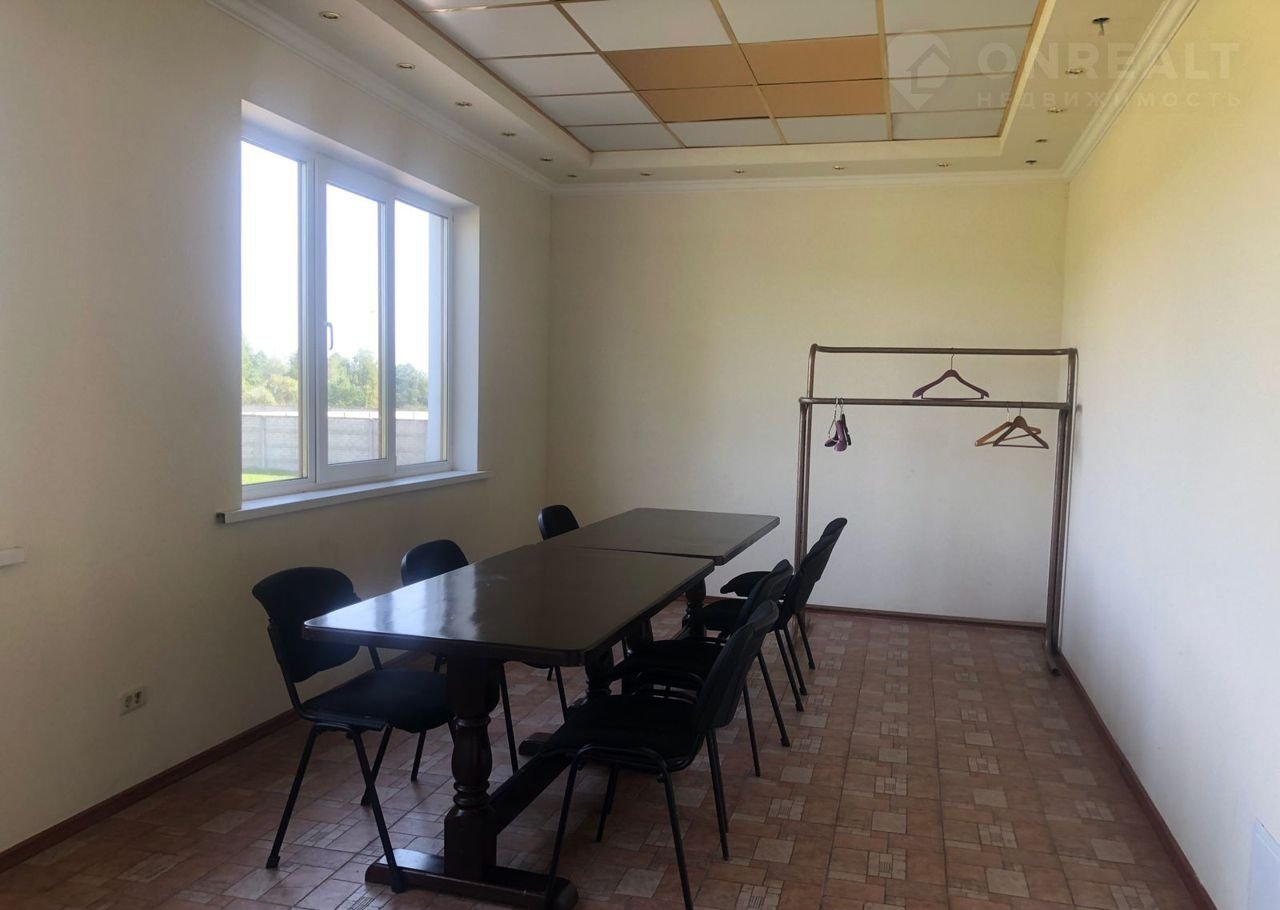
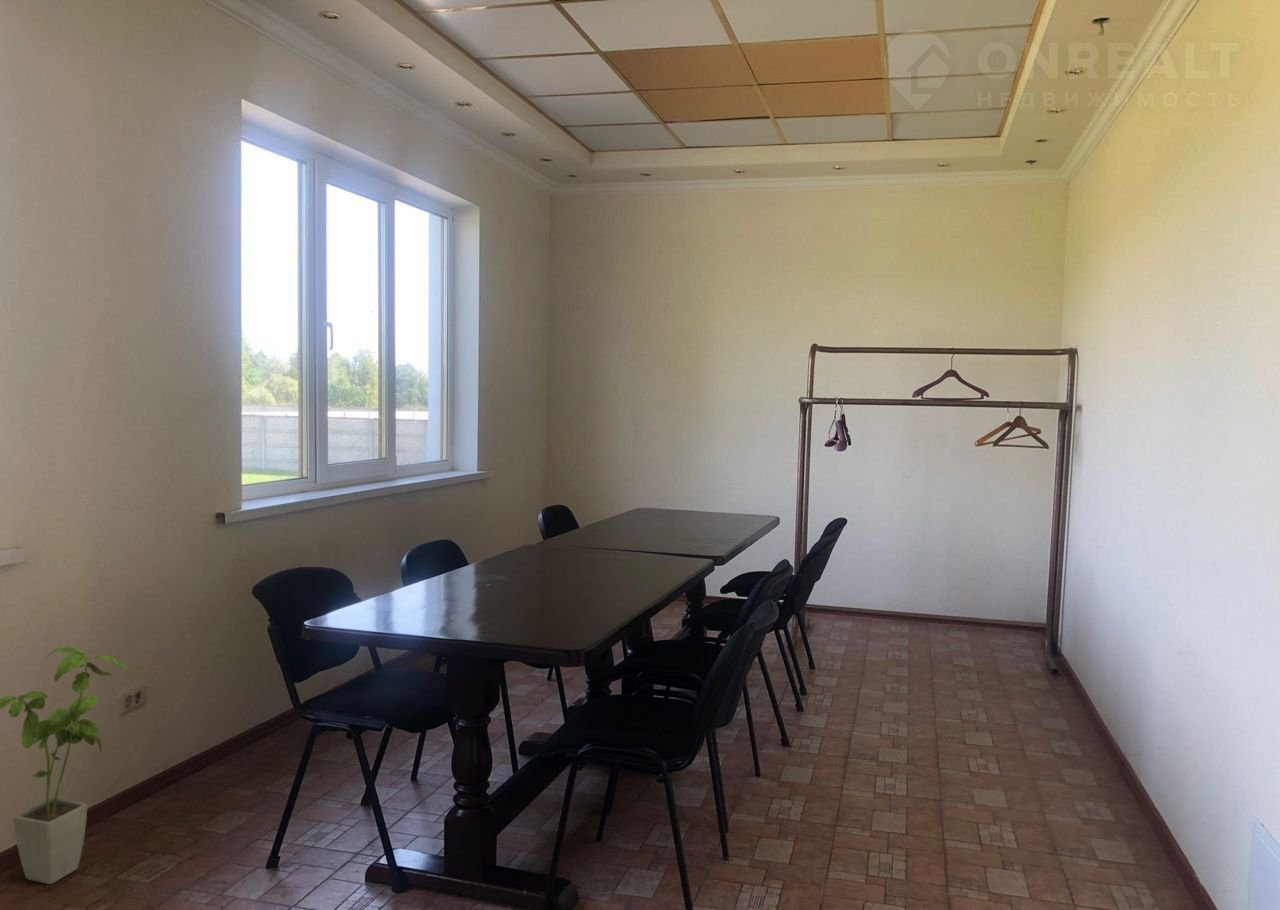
+ house plant (67, 758)
